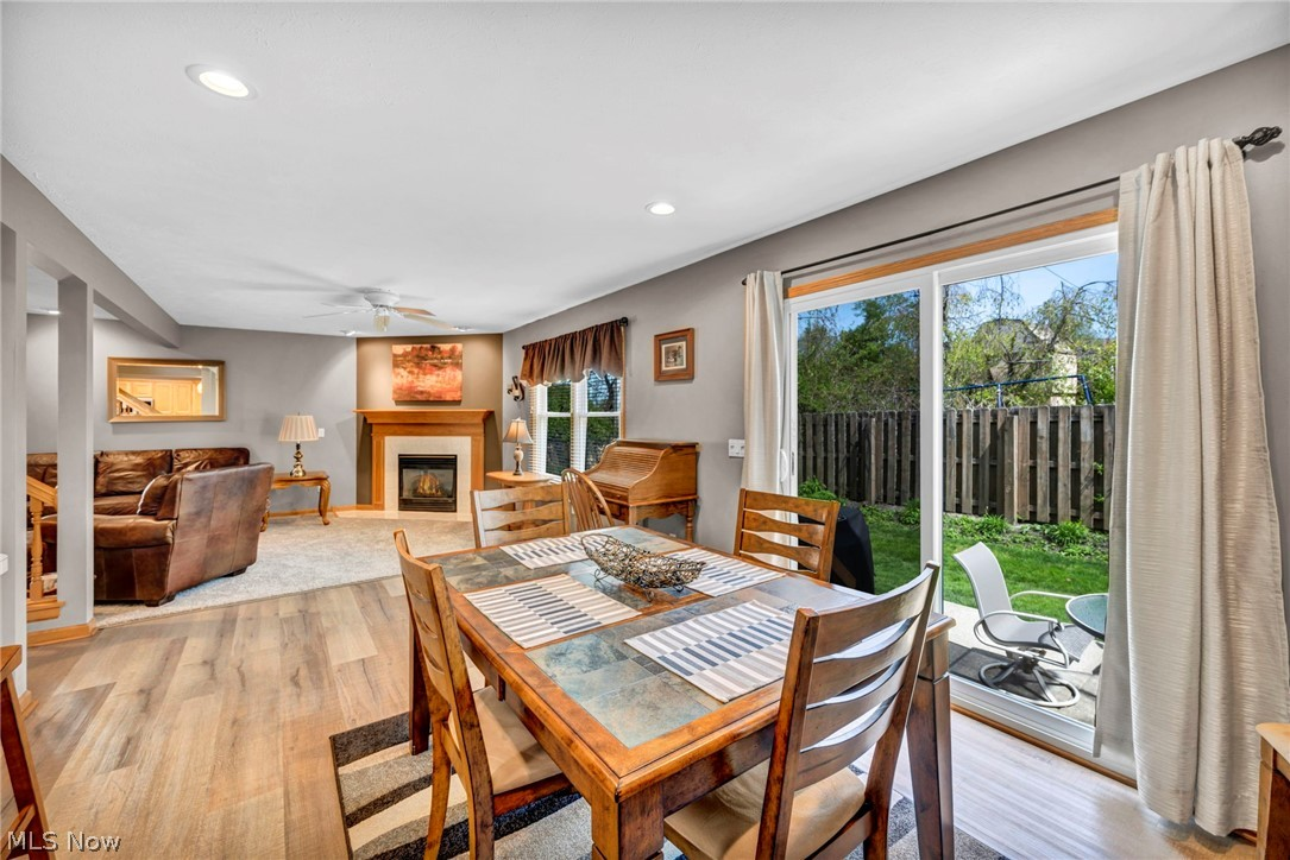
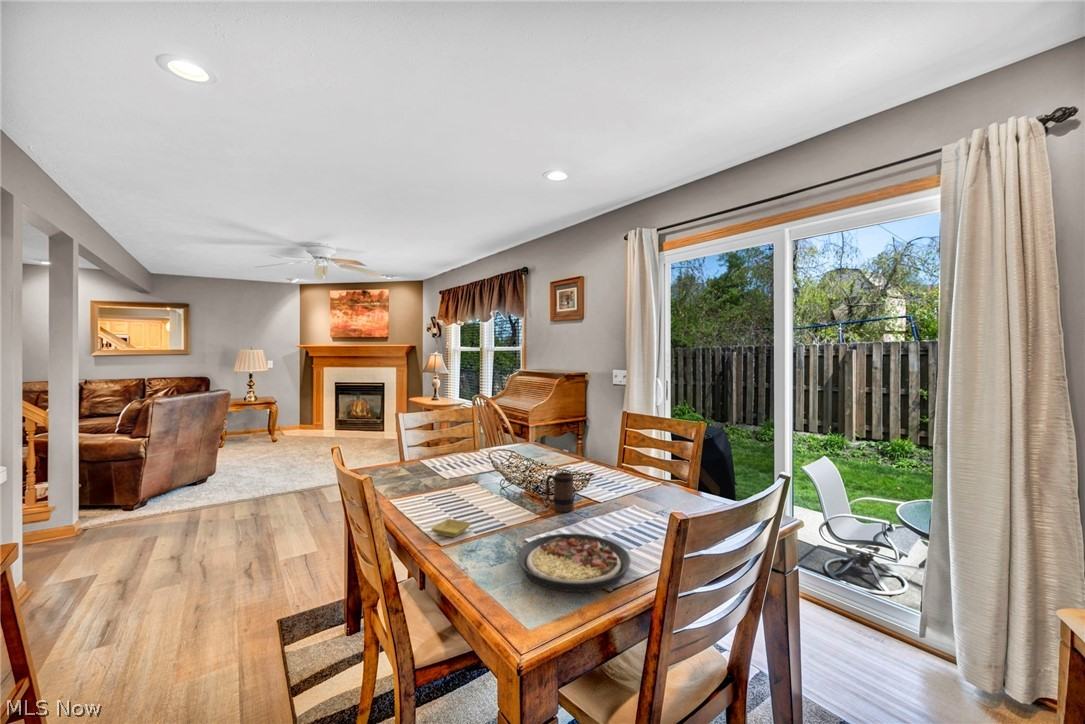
+ plate (573, 557)
+ saucer (451, 528)
+ mug (559, 491)
